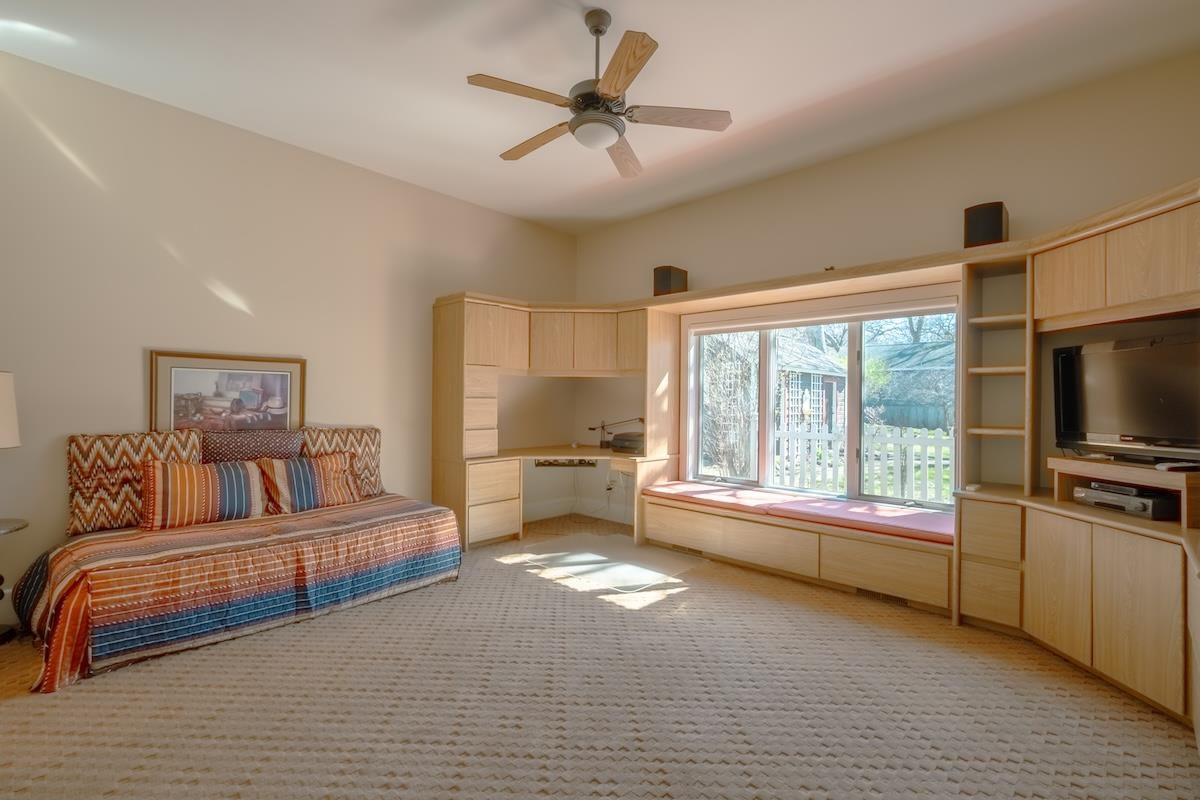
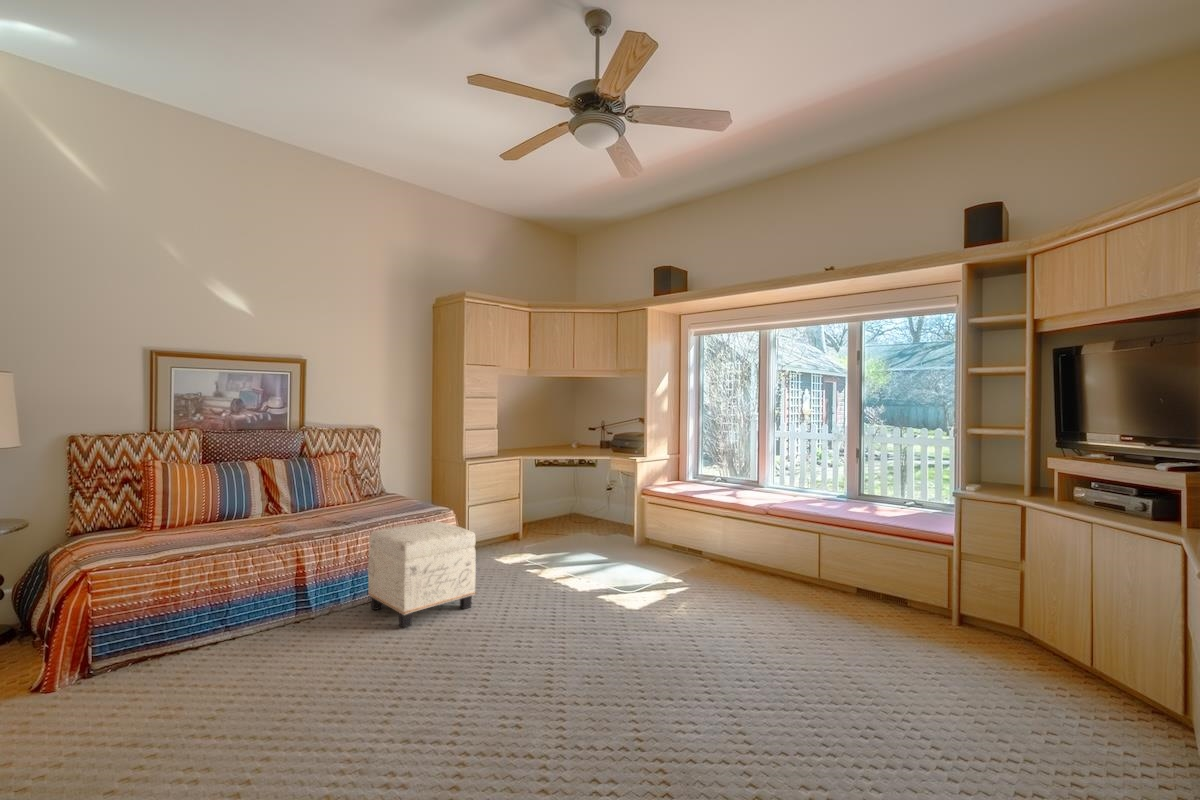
+ ottoman (422, 568)
